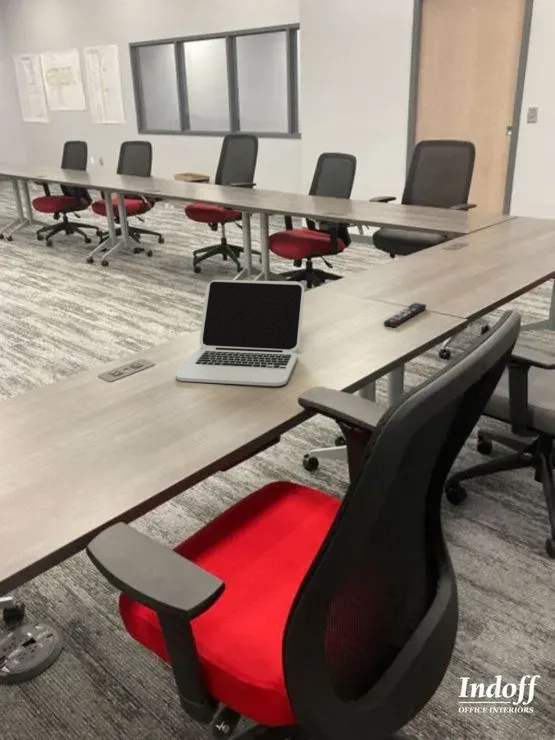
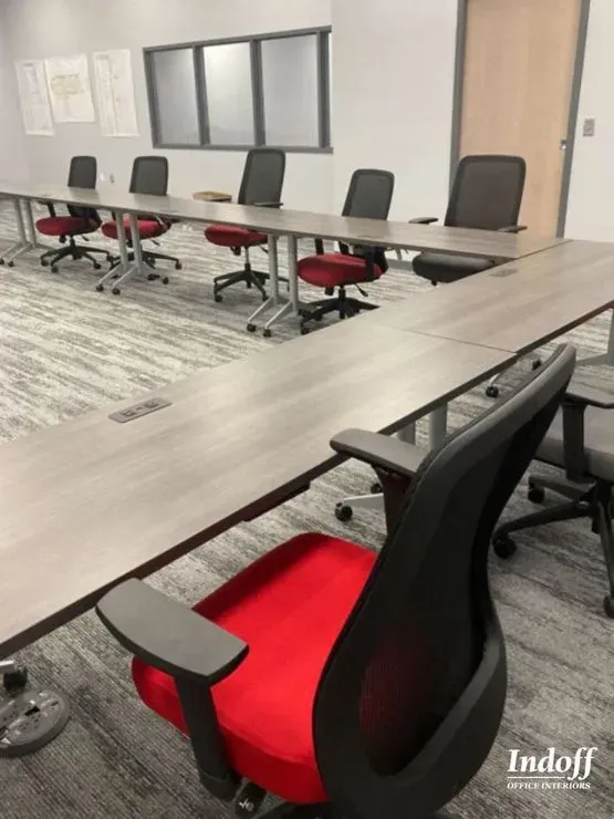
- laptop (242, 328)
- remote control (405, 314)
